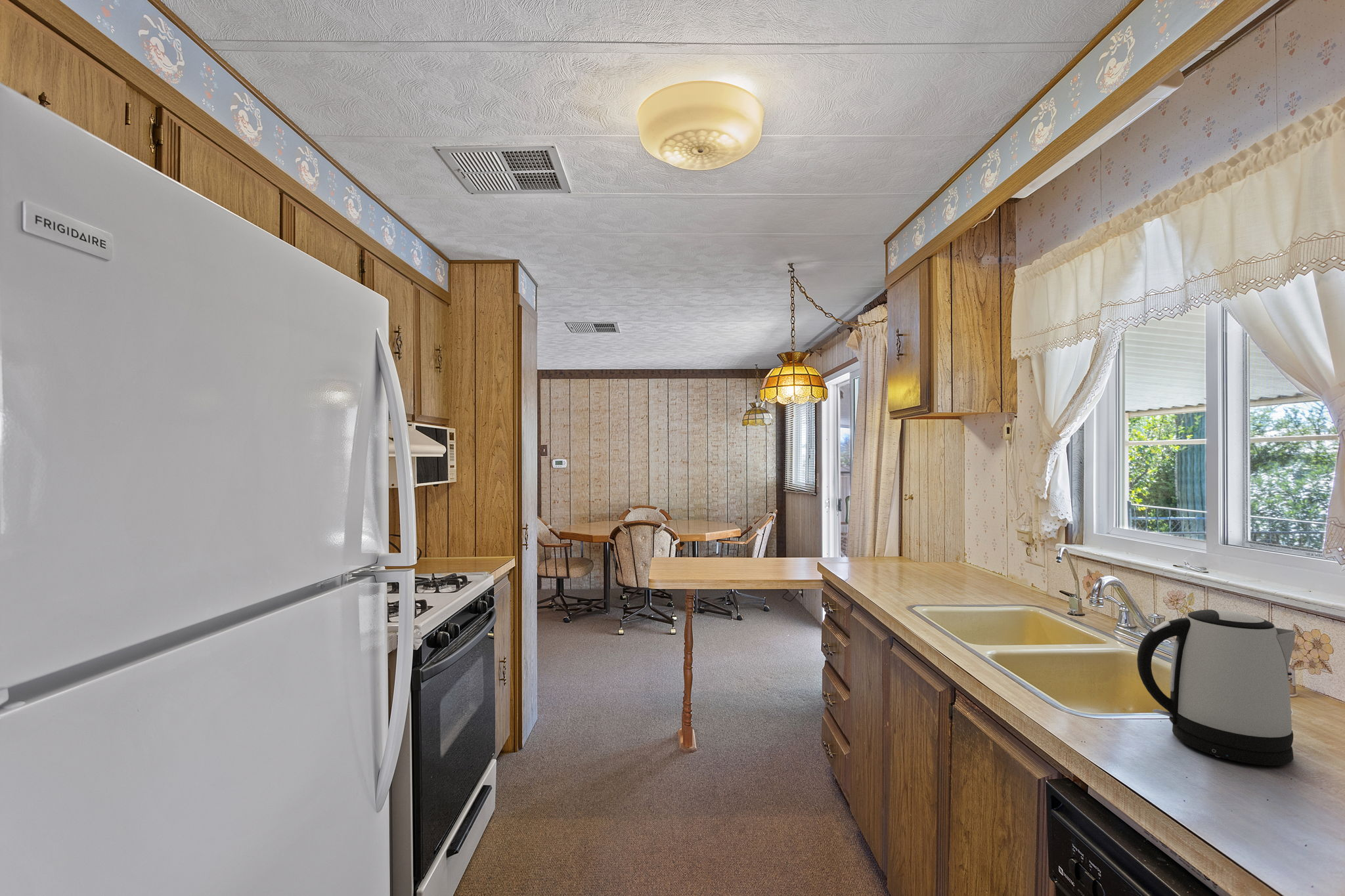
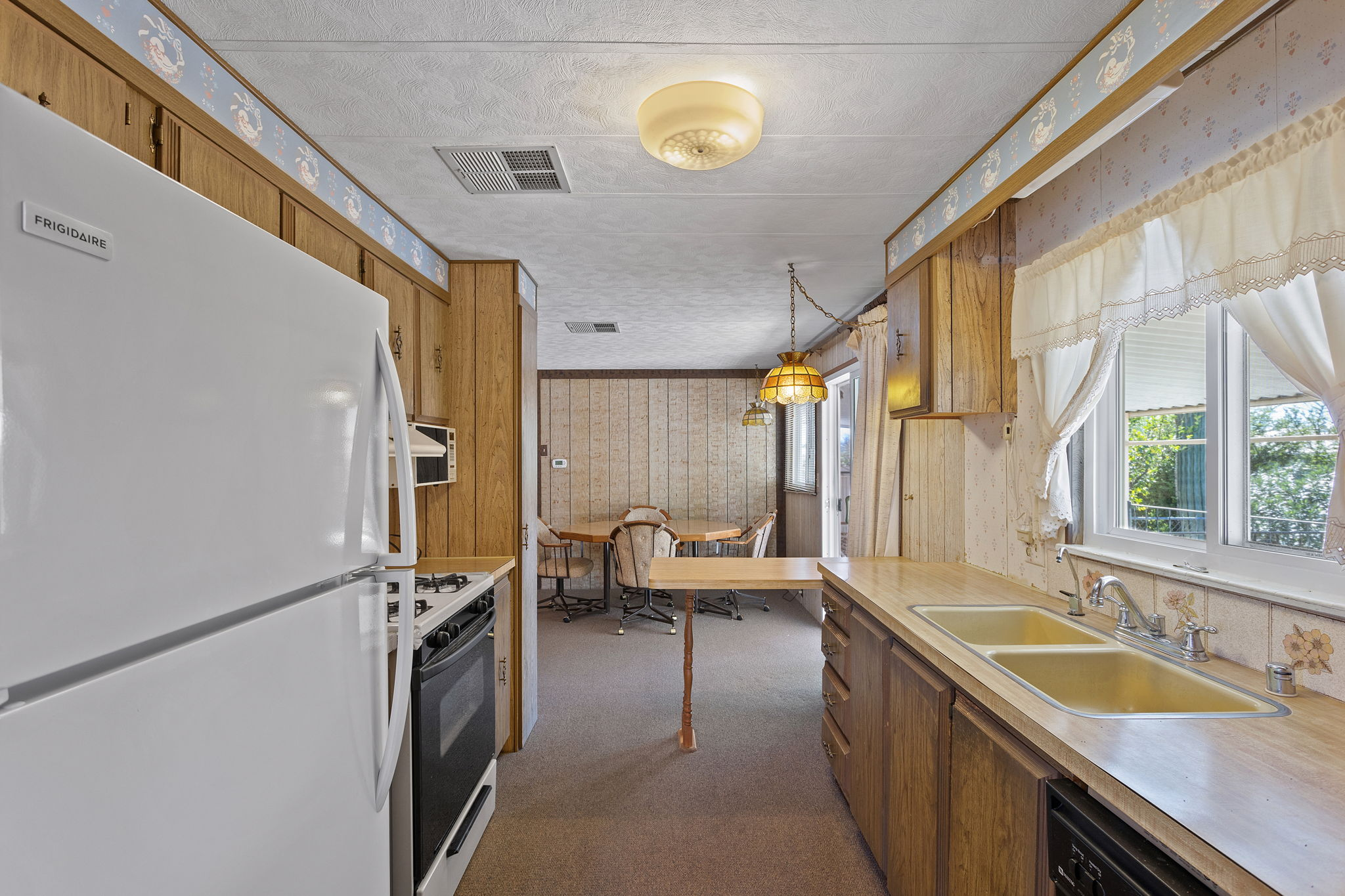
- kettle (1213, 676)
